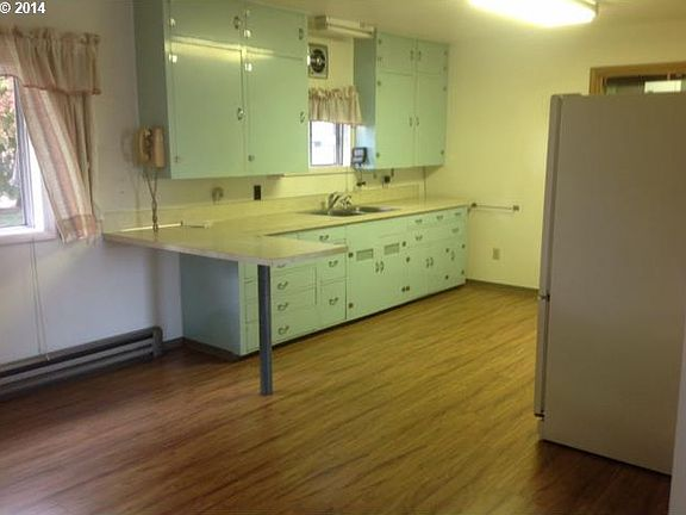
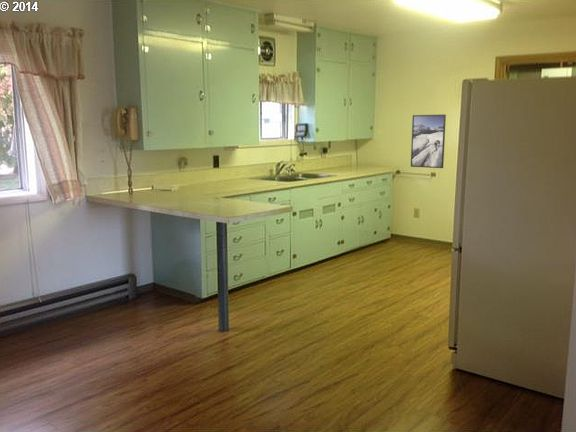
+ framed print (427, 141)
